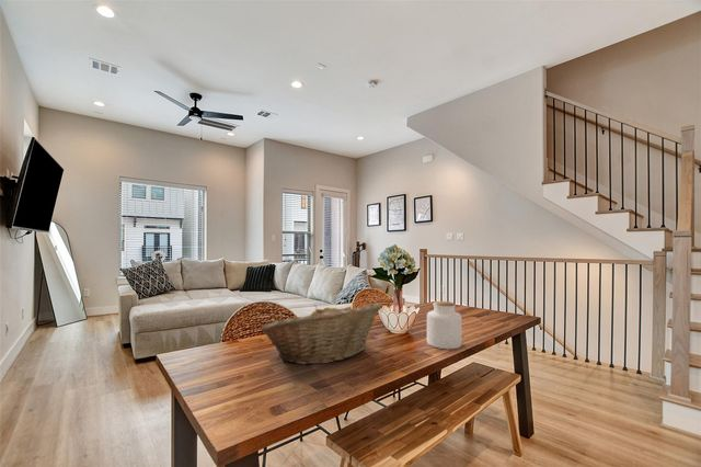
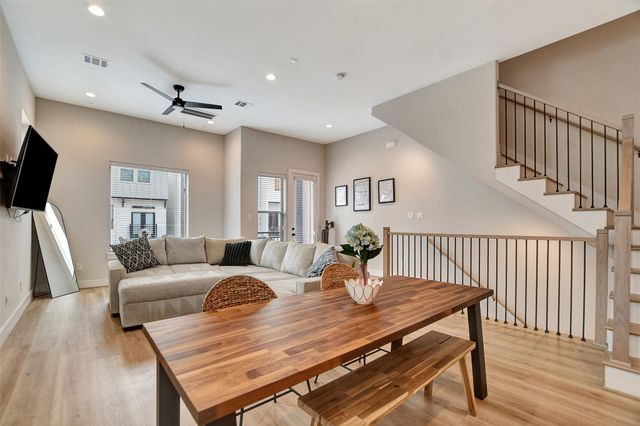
- fruit basket (324, 326)
- jar (443, 323)
